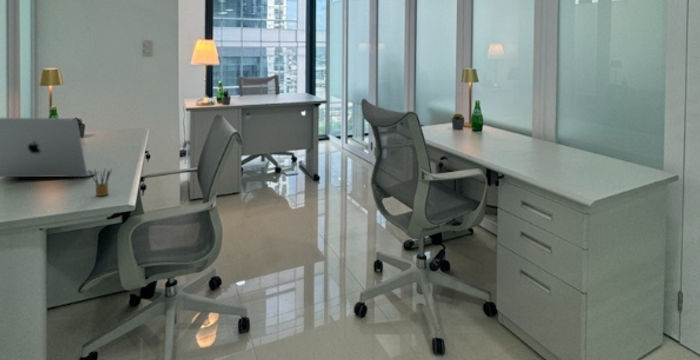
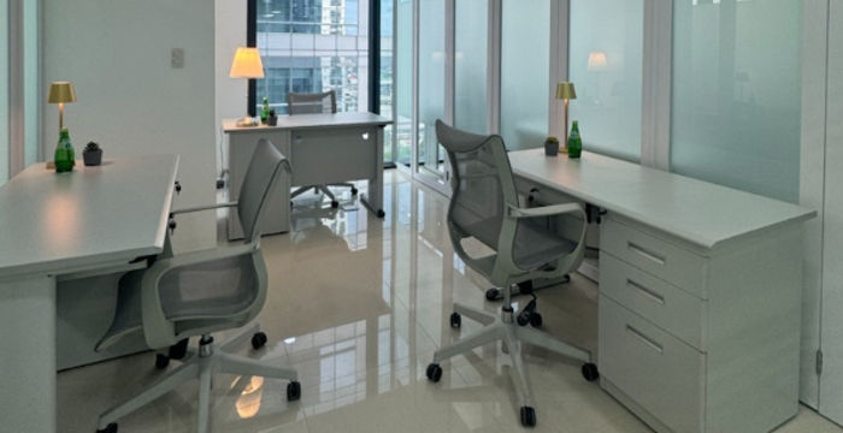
- laptop (48, 147)
- pencil box (101, 181)
